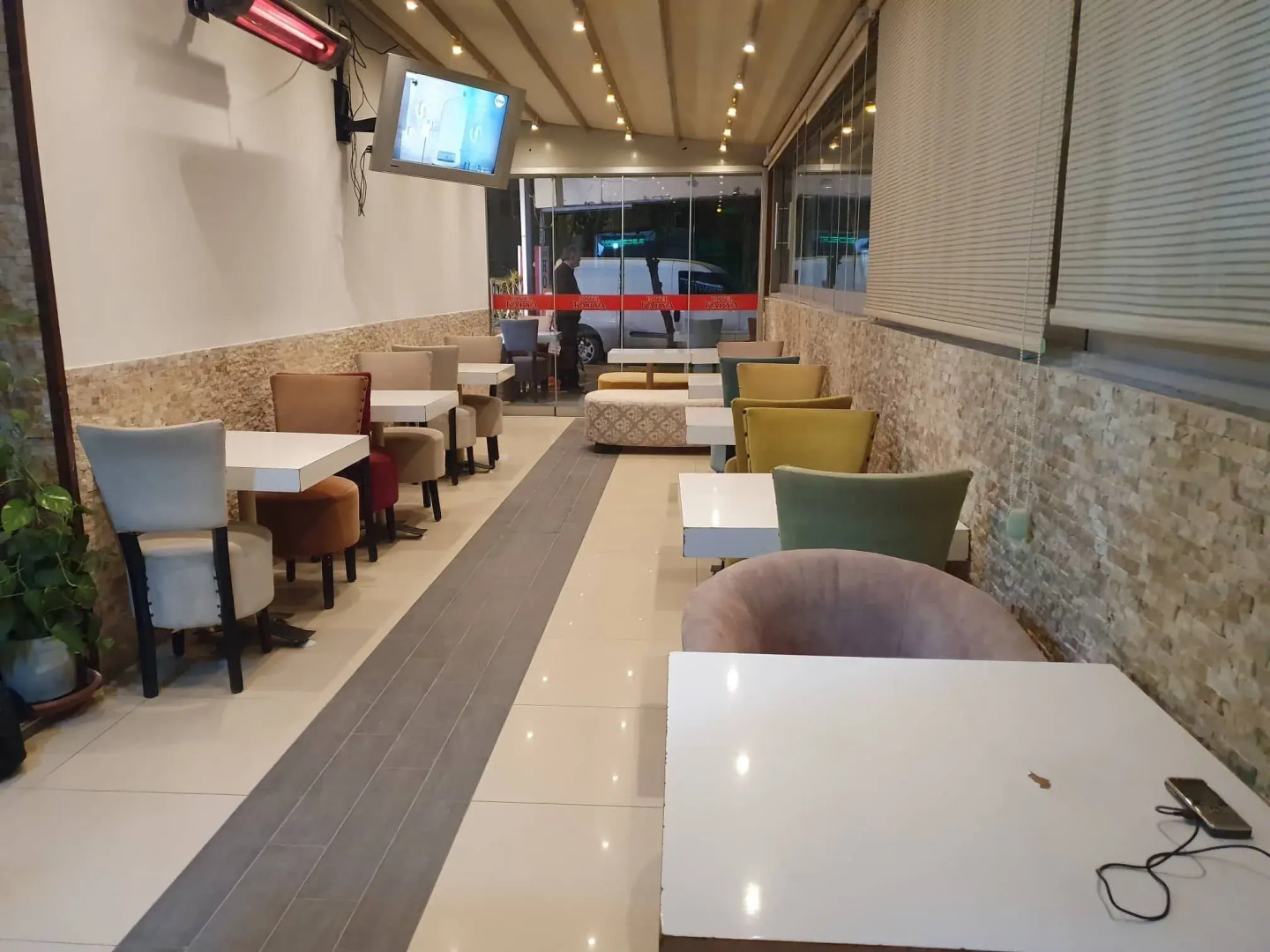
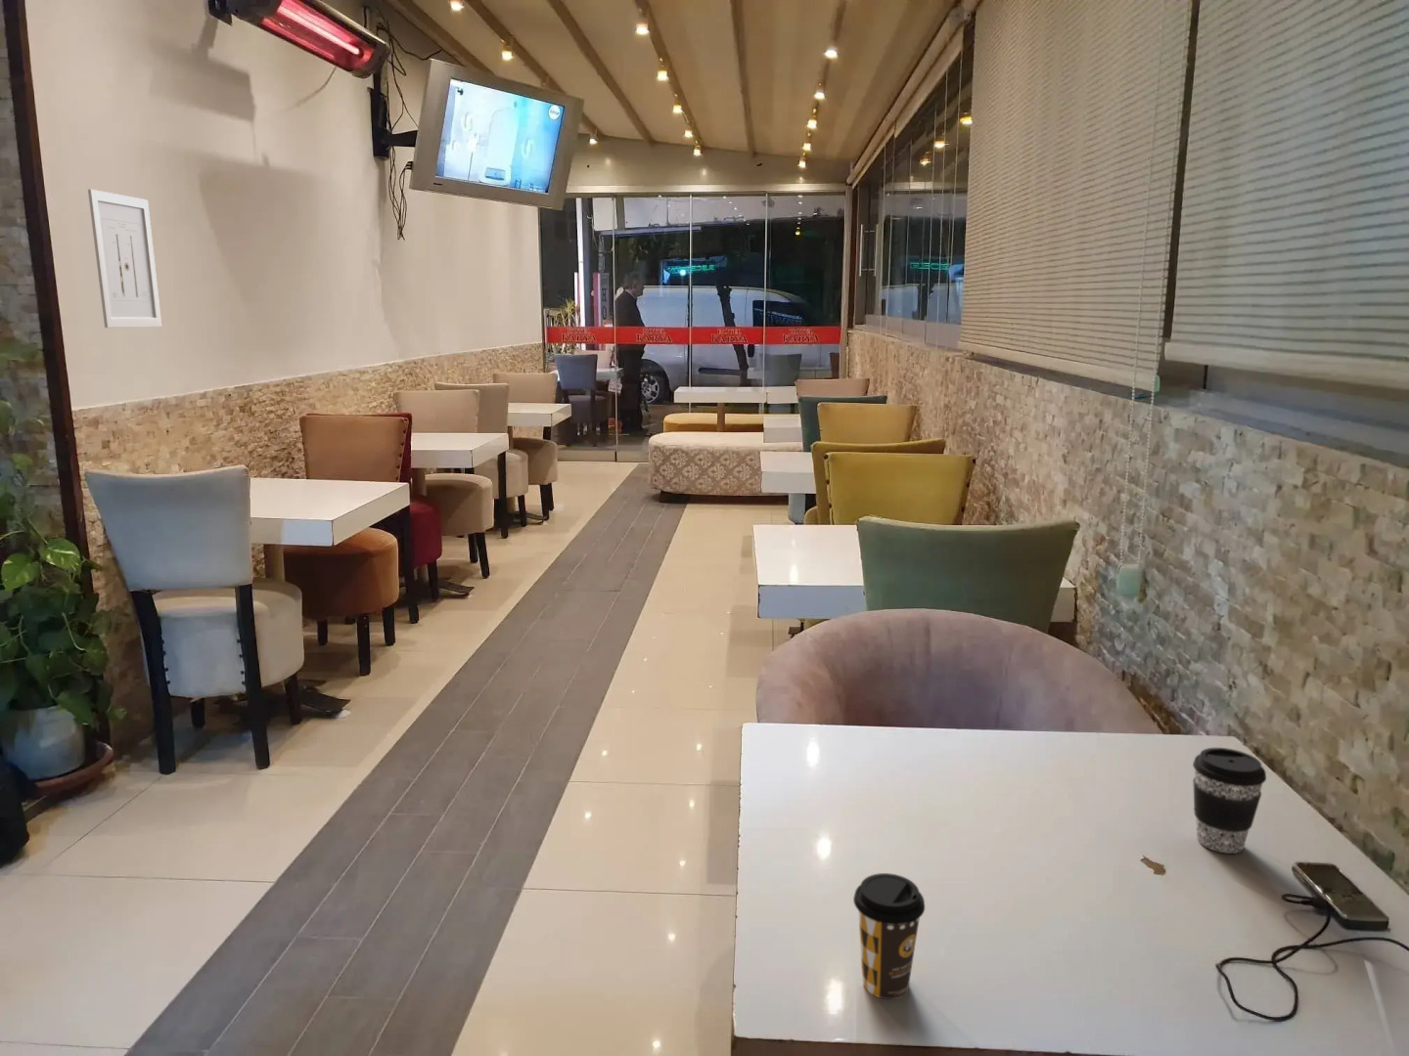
+ wall art (126, 261)
+ coffee cup (1225, 801)
+ coffee cup (886, 937)
